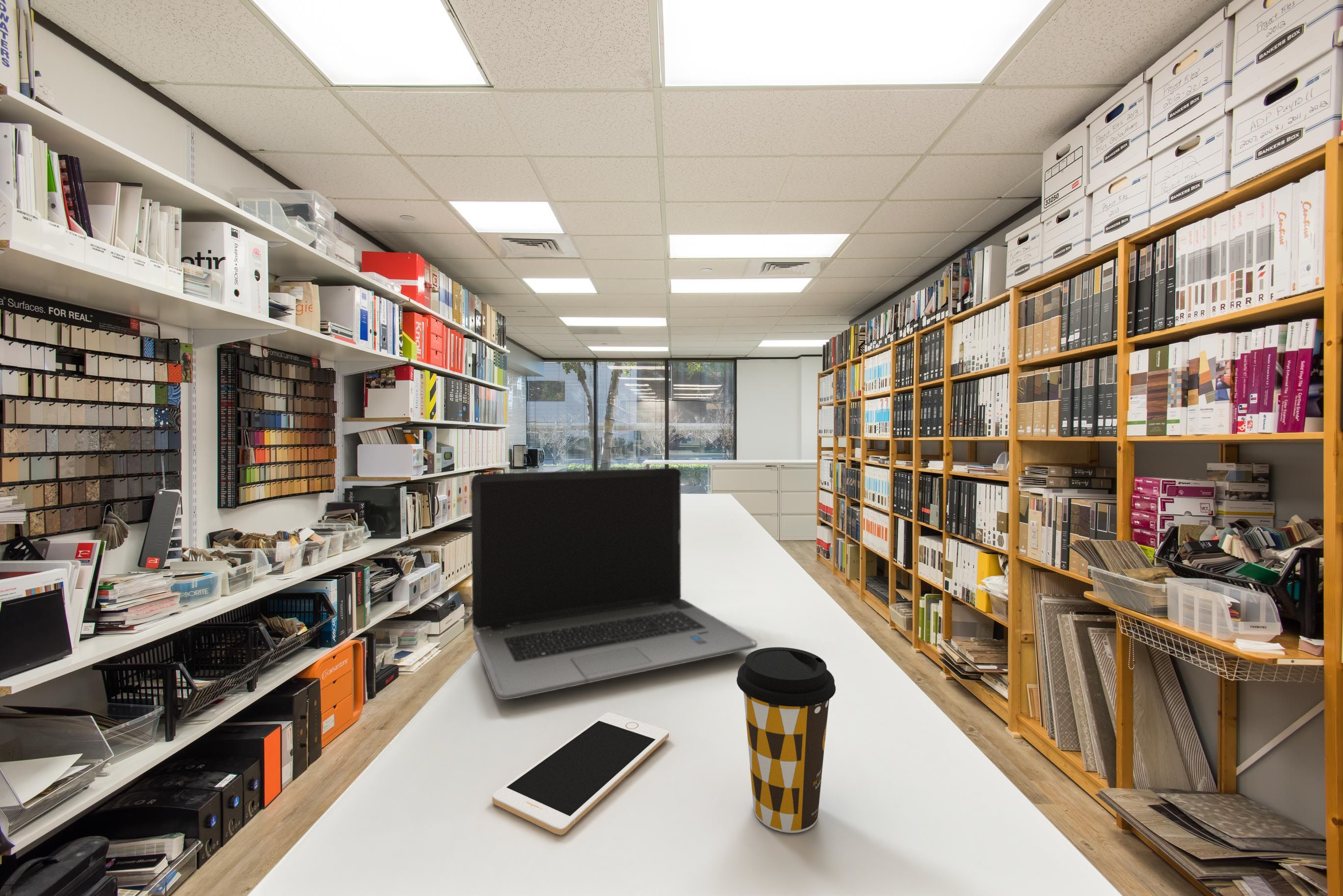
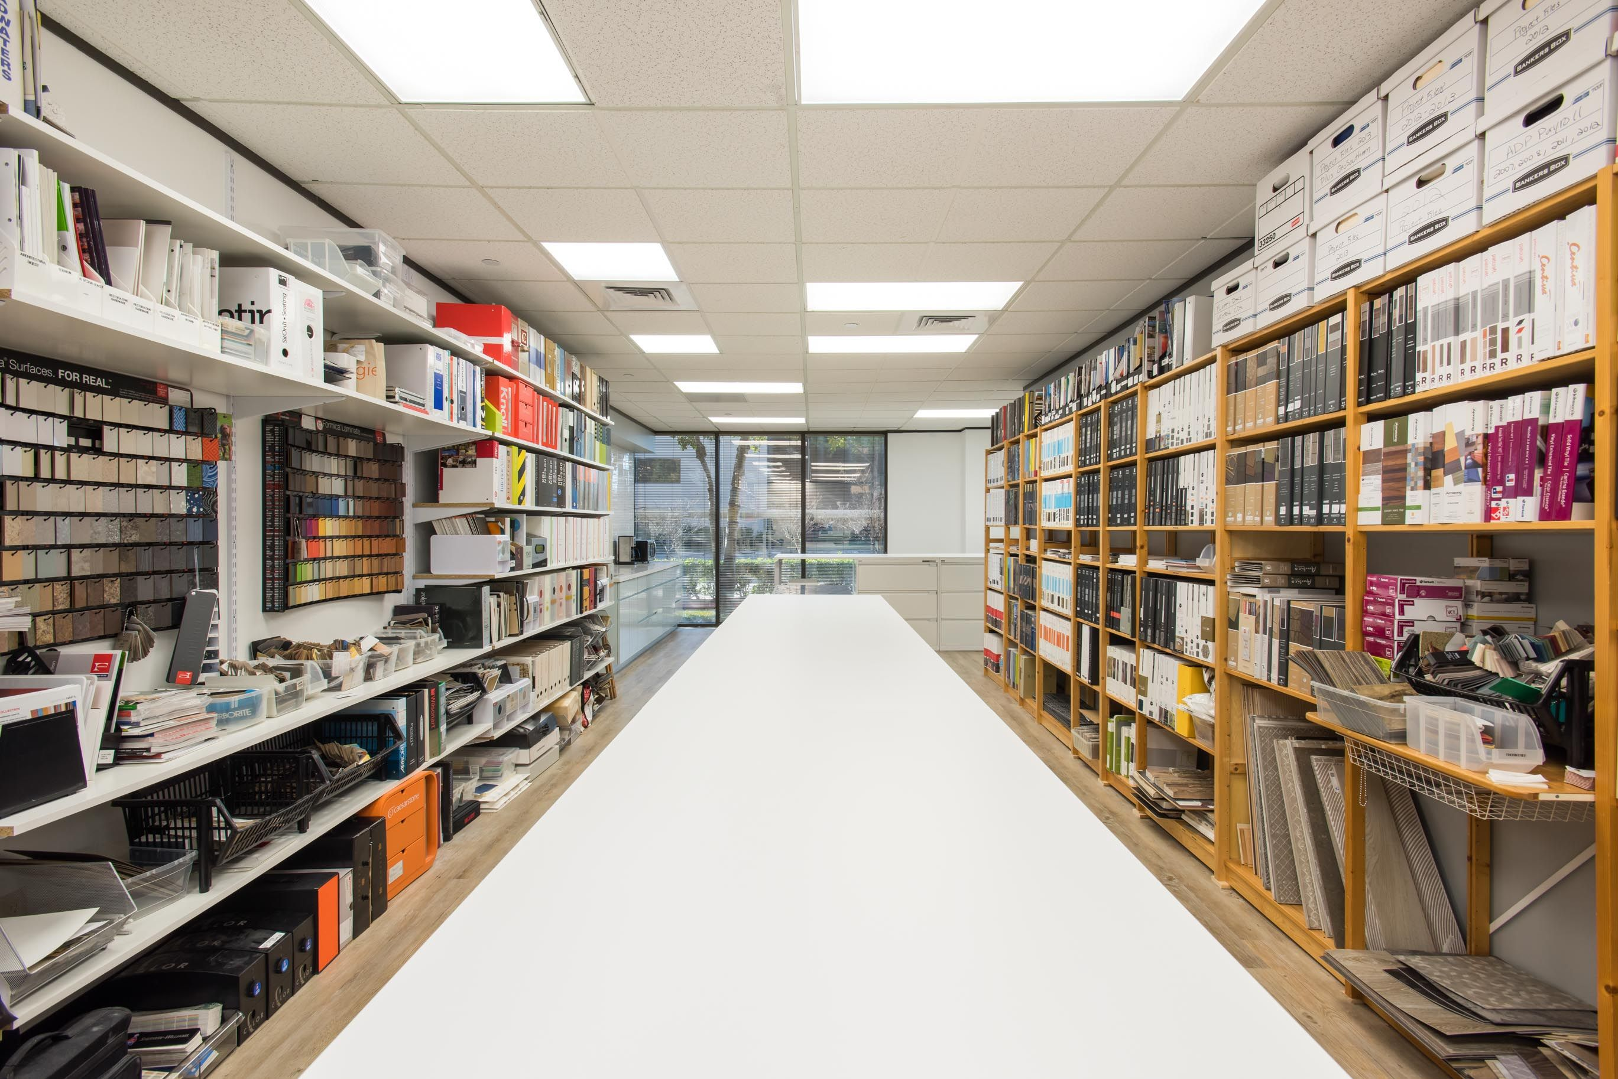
- coffee cup (785, 736)
- laptop computer (610, 562)
- cell phone (589, 763)
